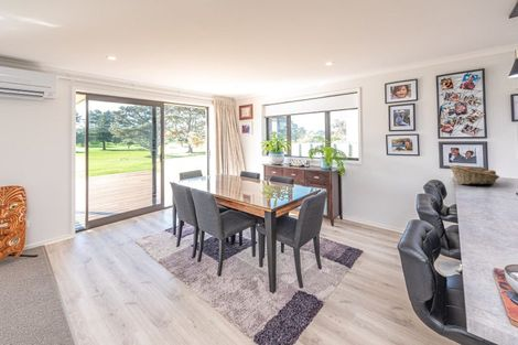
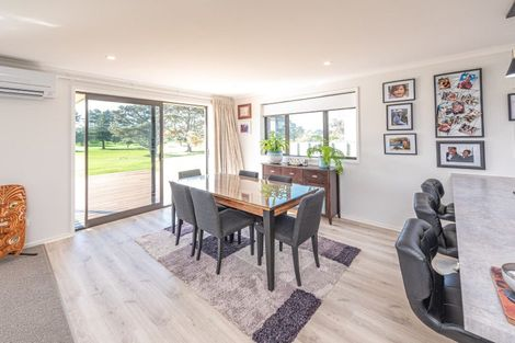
- fruit basket (473, 173)
